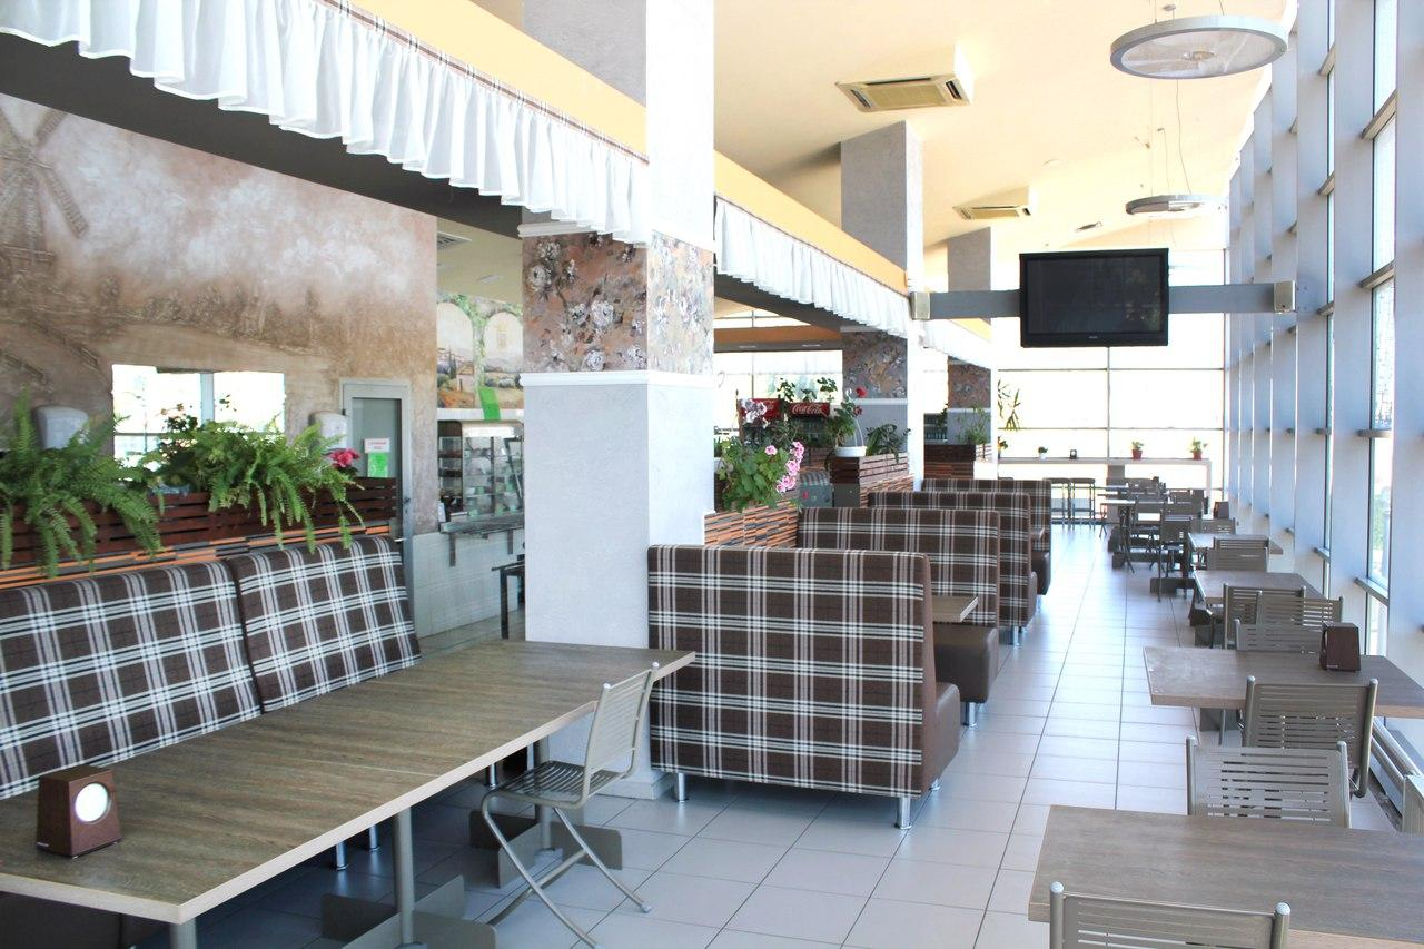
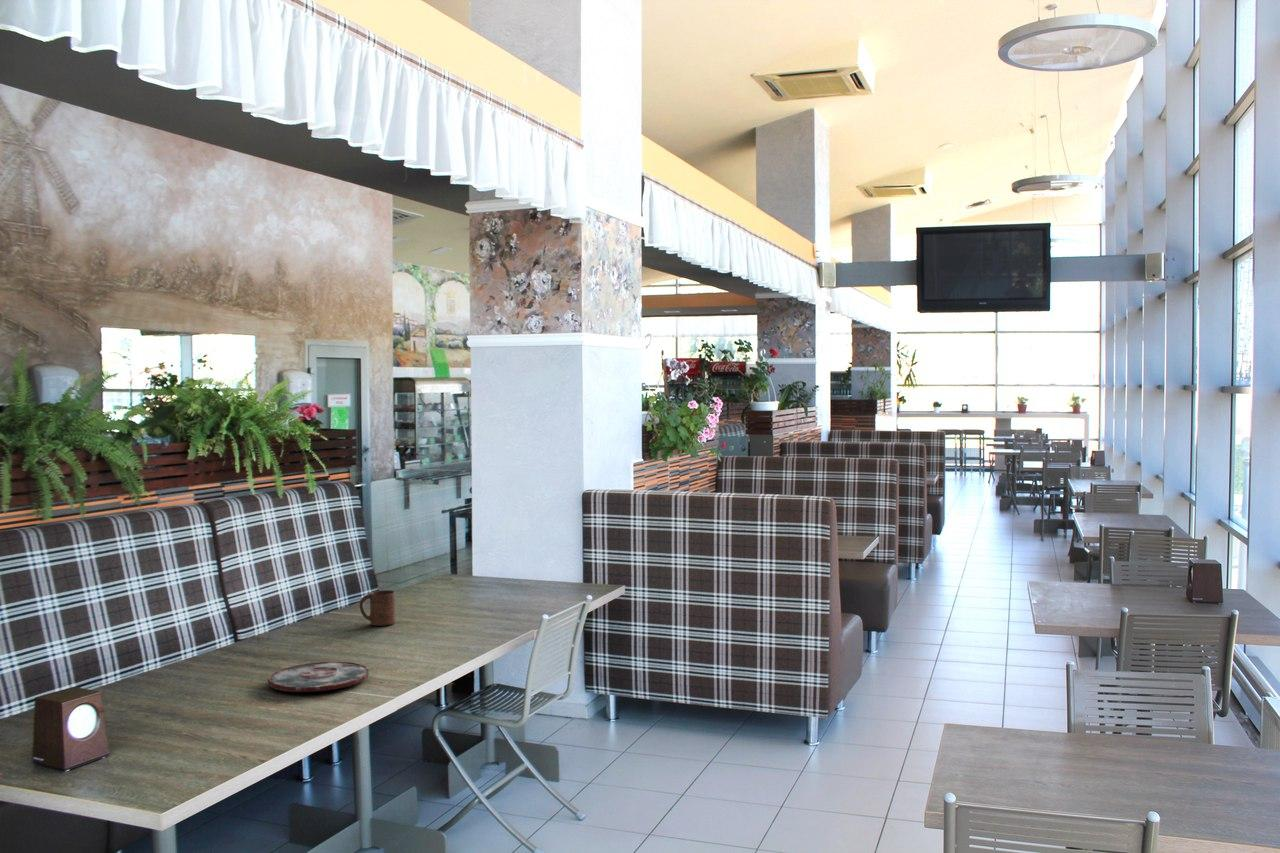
+ plate (319, 676)
+ cup (379, 608)
